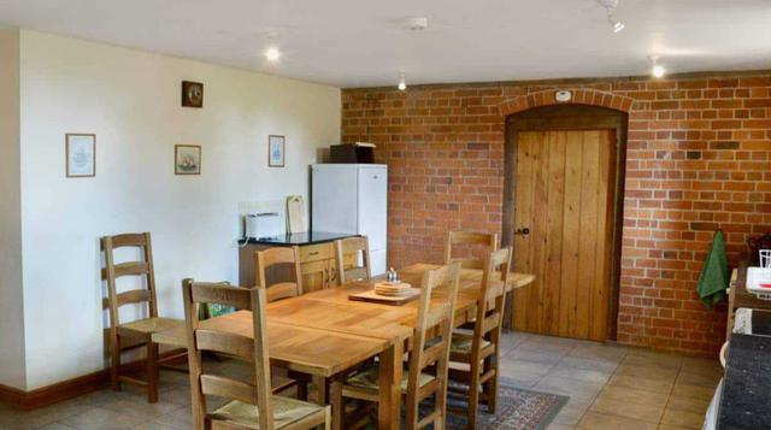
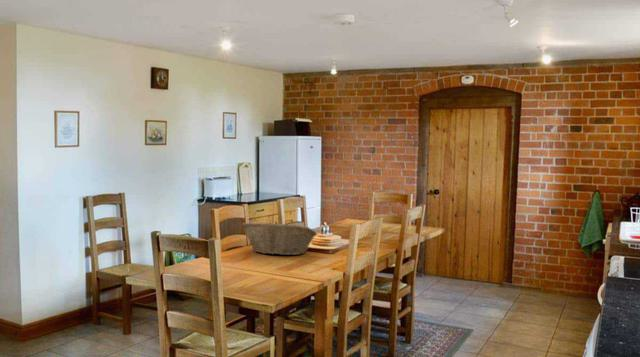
+ fruit basket (278, 235)
